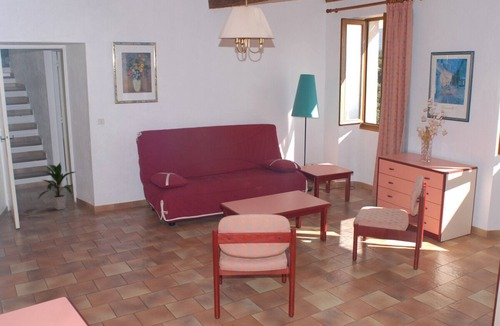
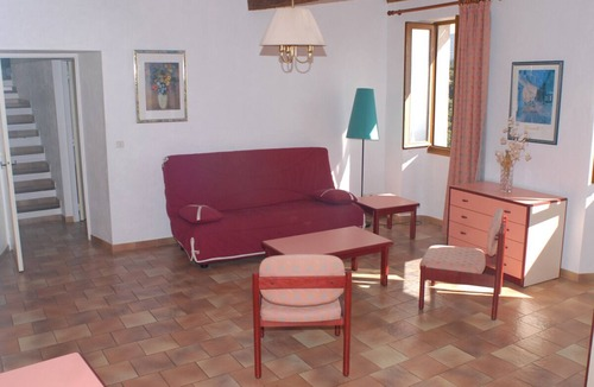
- indoor plant (56, 185)
